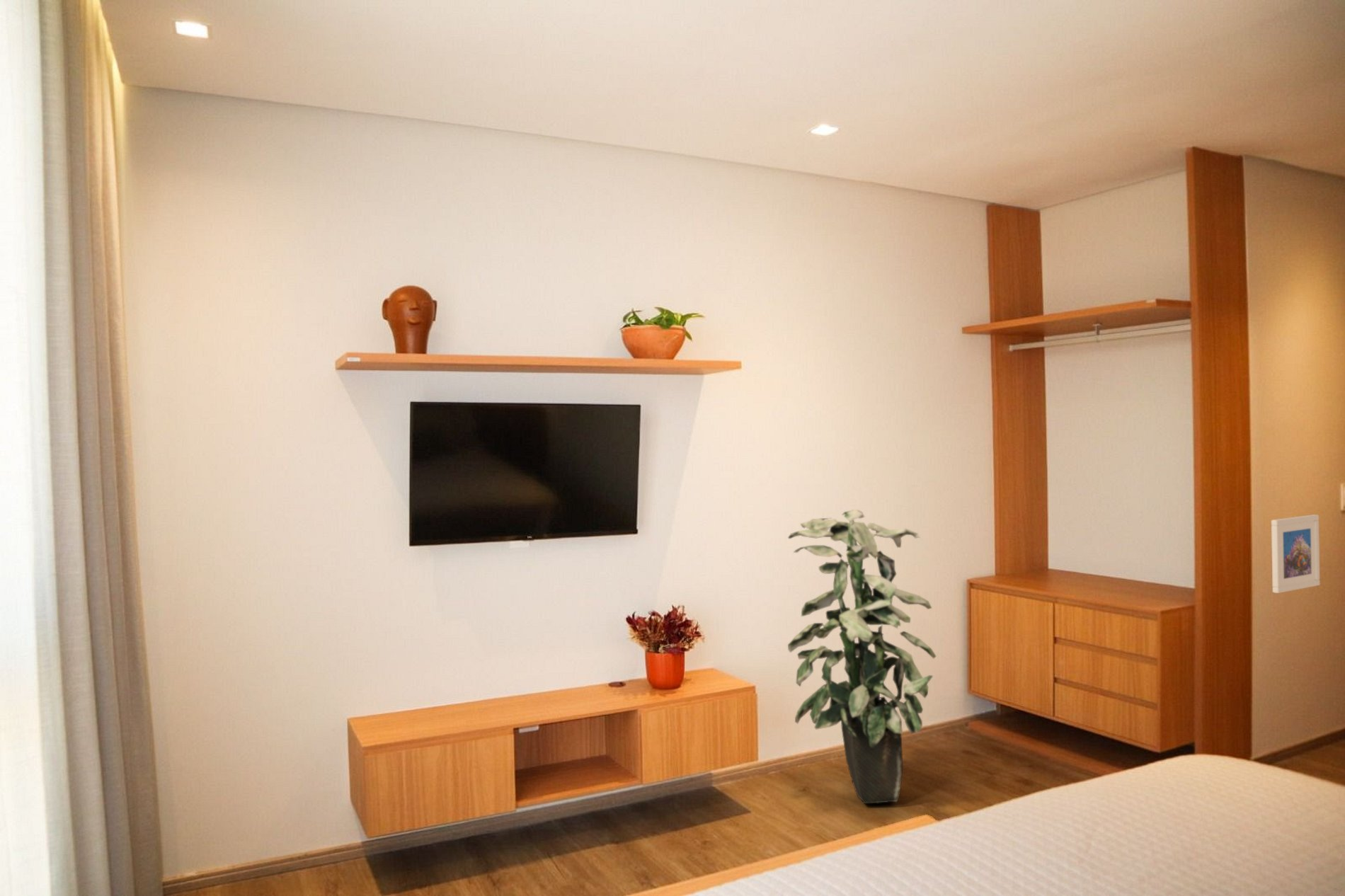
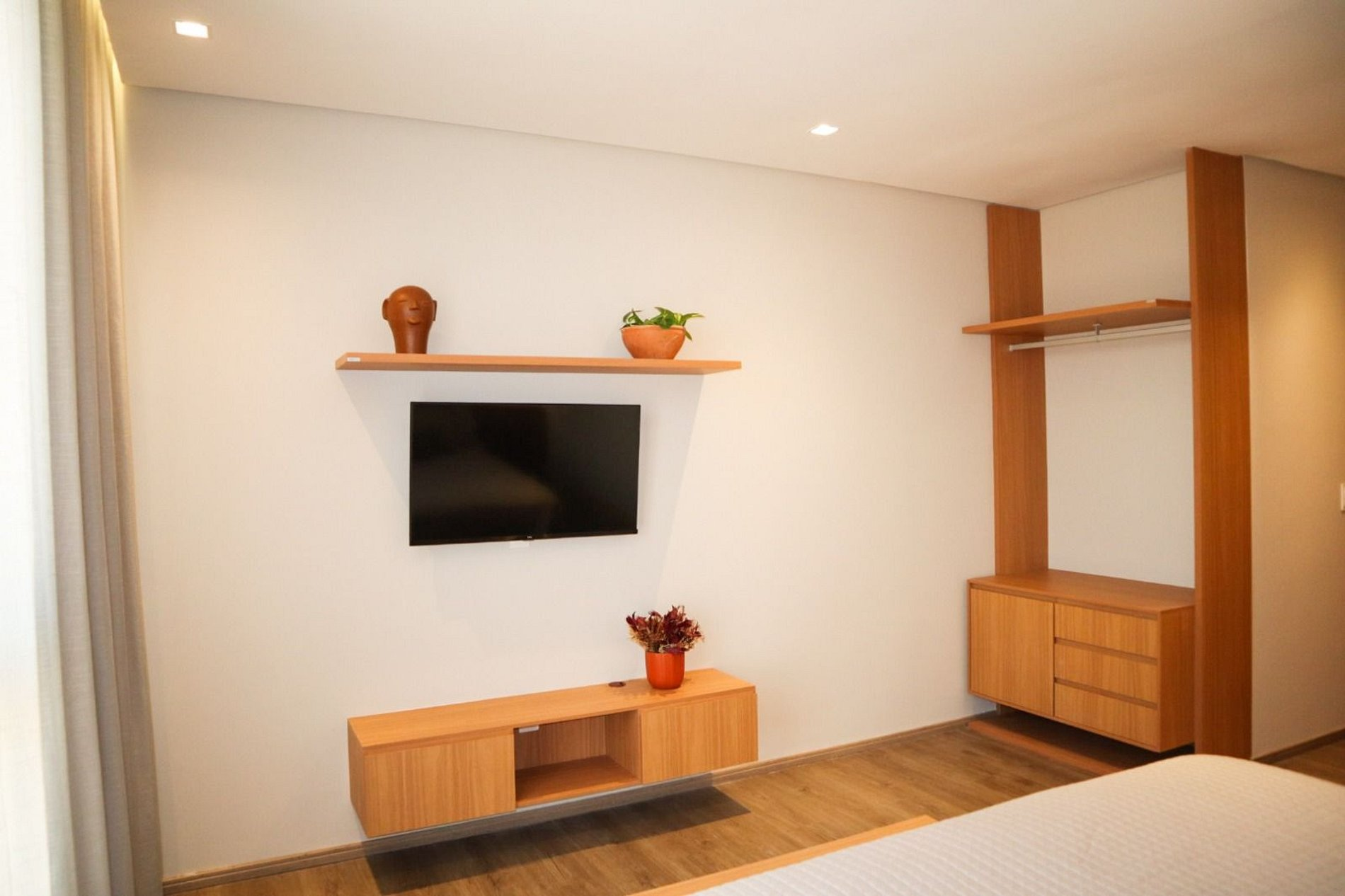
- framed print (1295, 553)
- indoor plant (859, 652)
